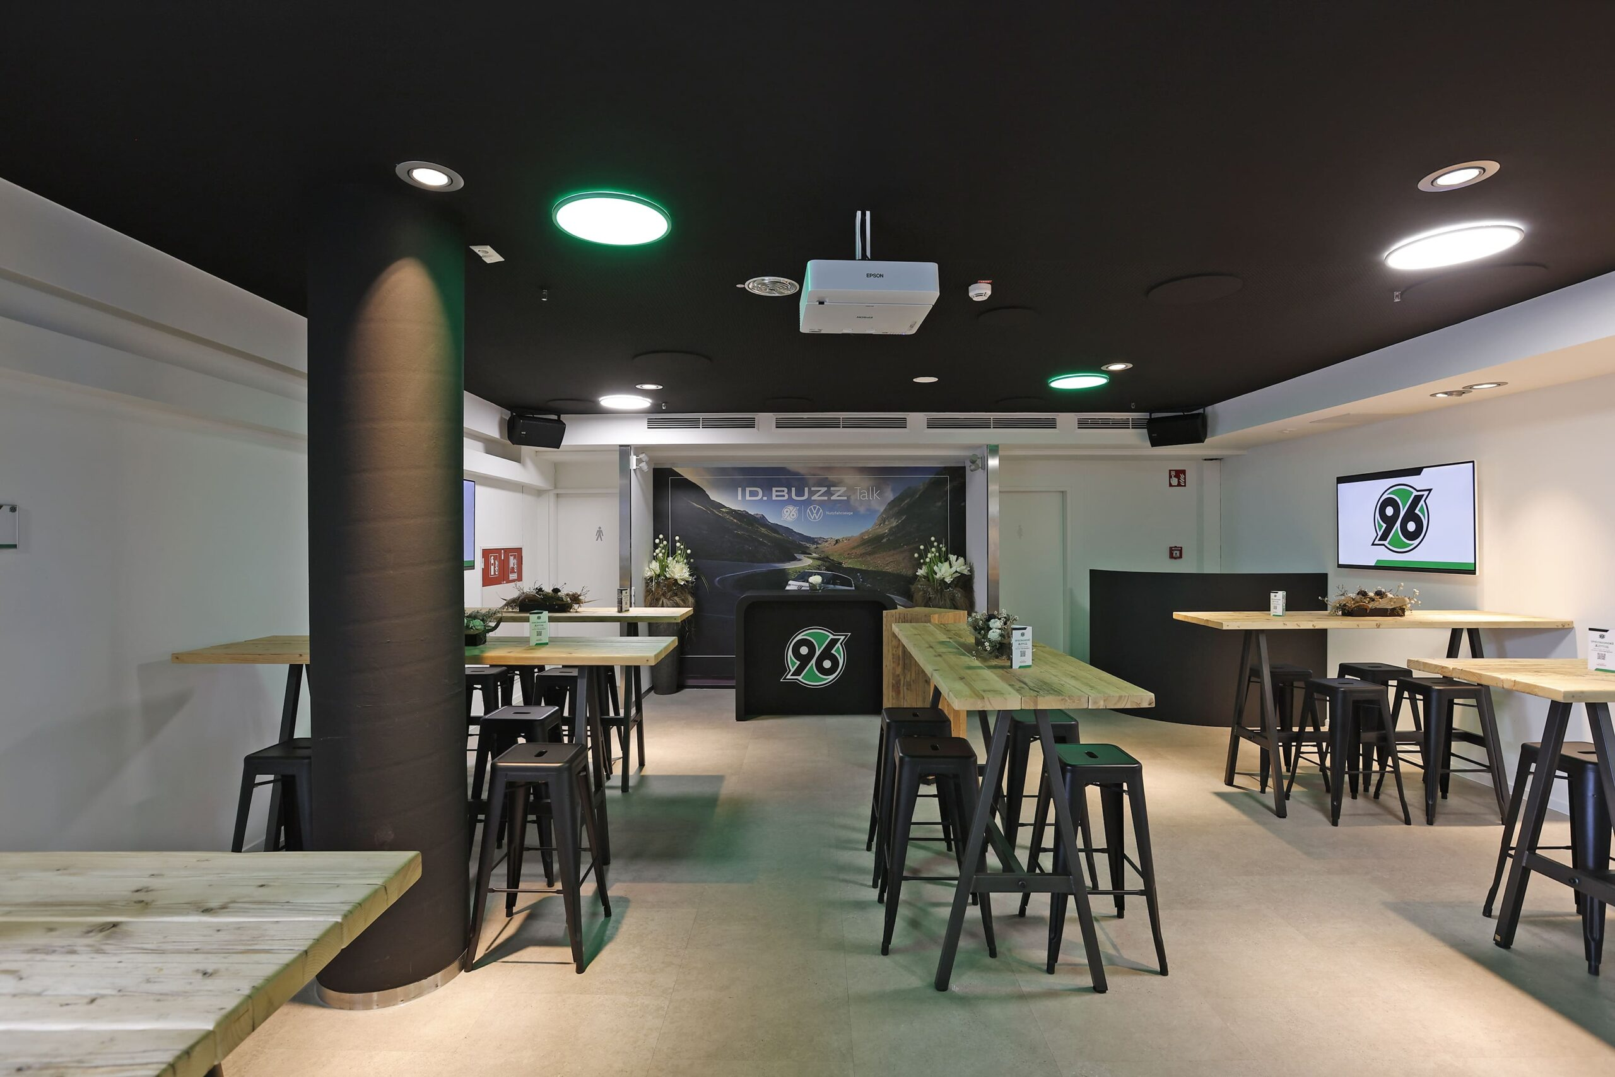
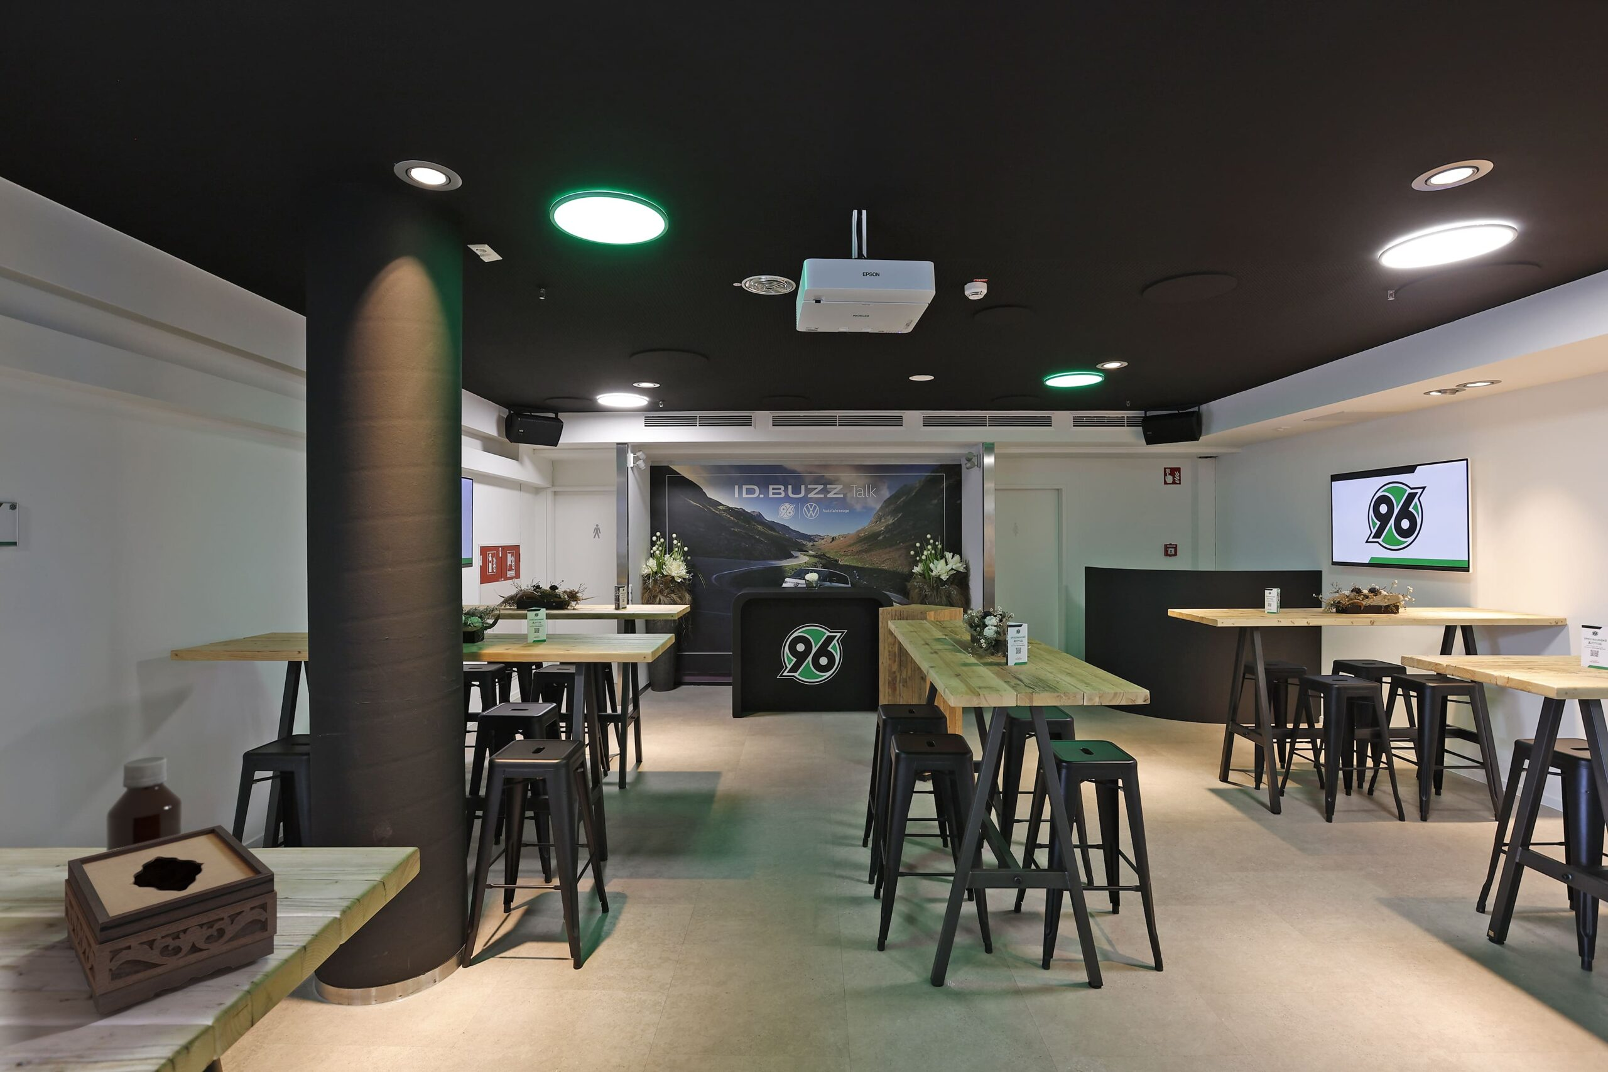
+ tissue box (169, 906)
+ bottle (145, 821)
